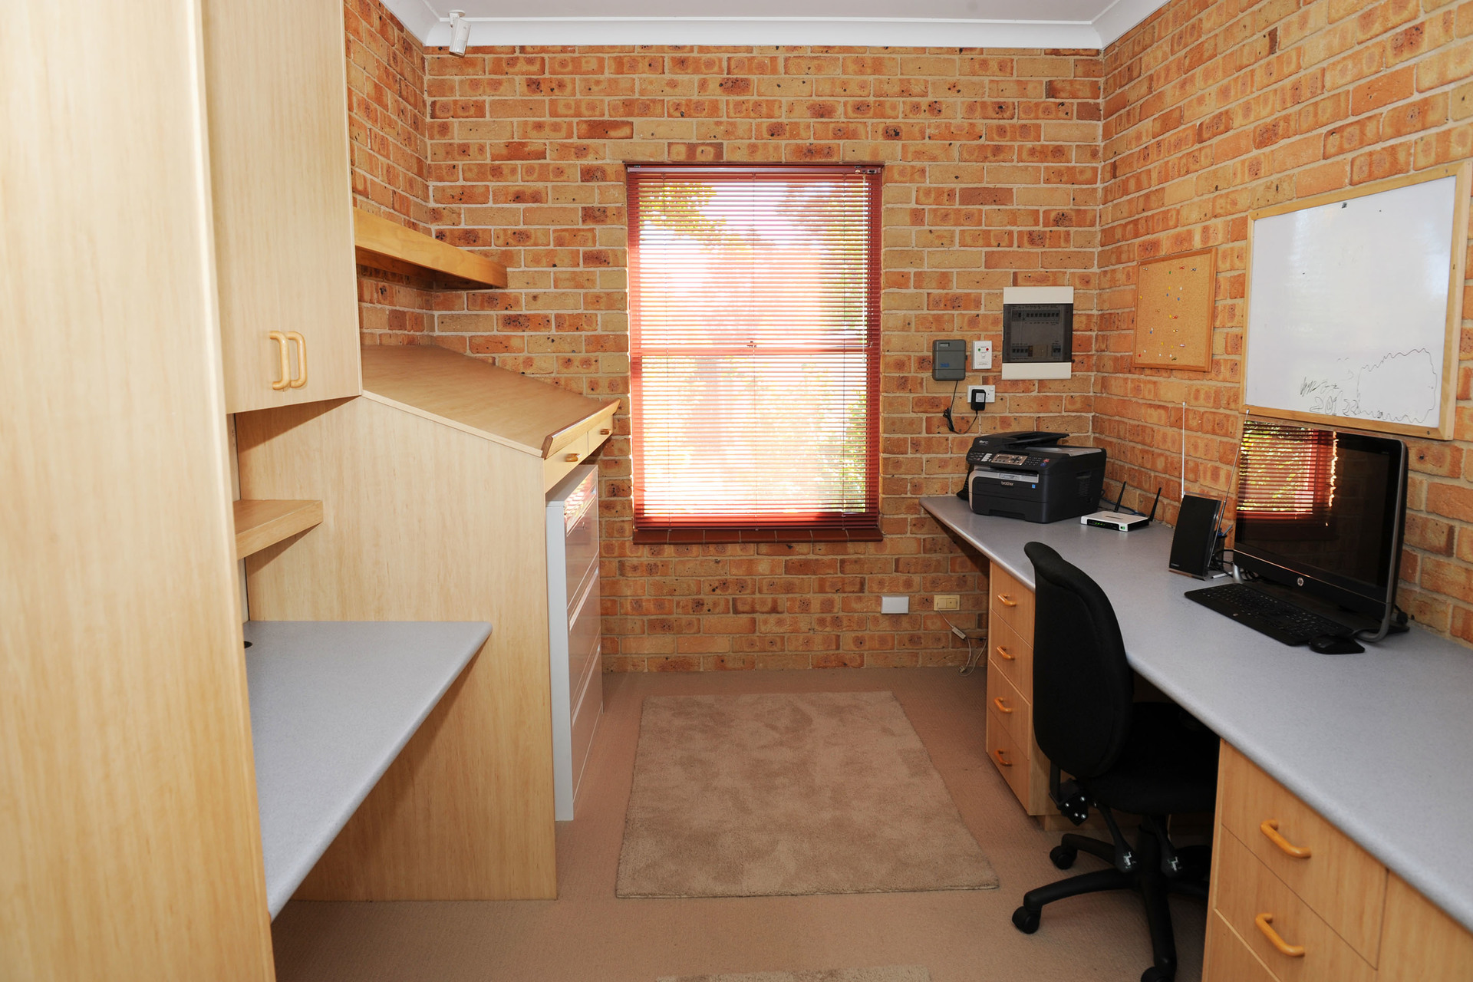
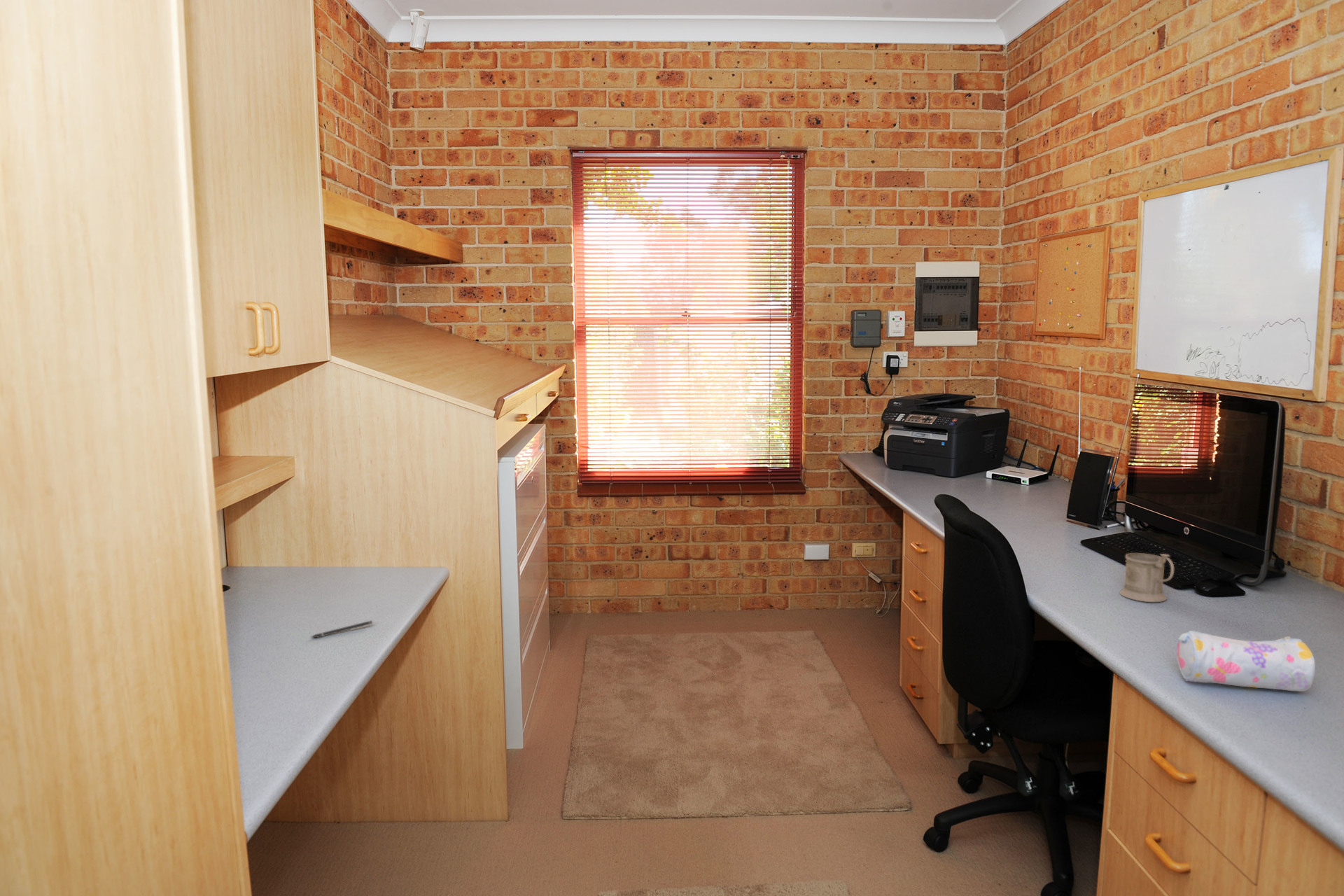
+ mug (1151, 574)
+ pencil case (1243, 660)
+ pen (342, 629)
